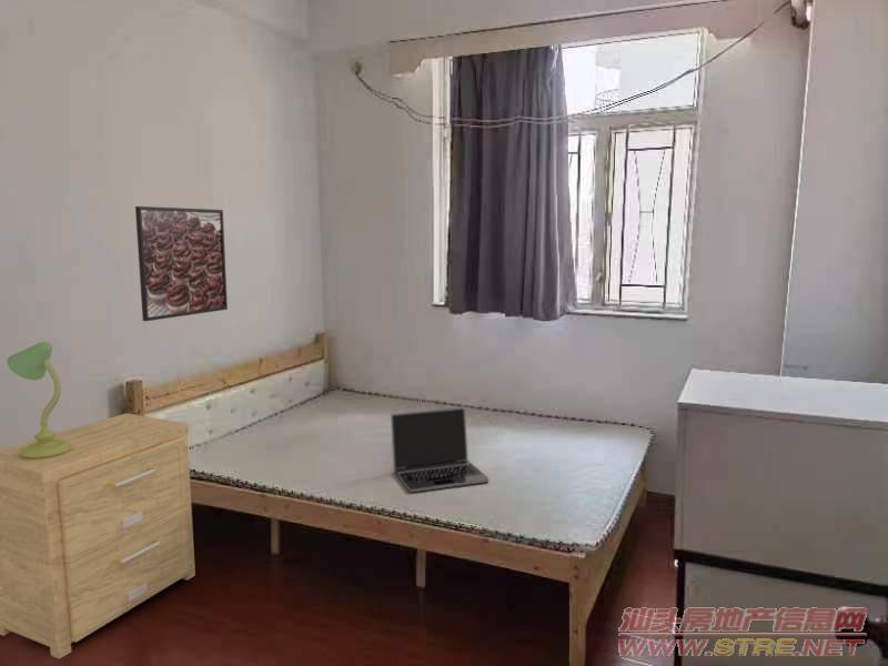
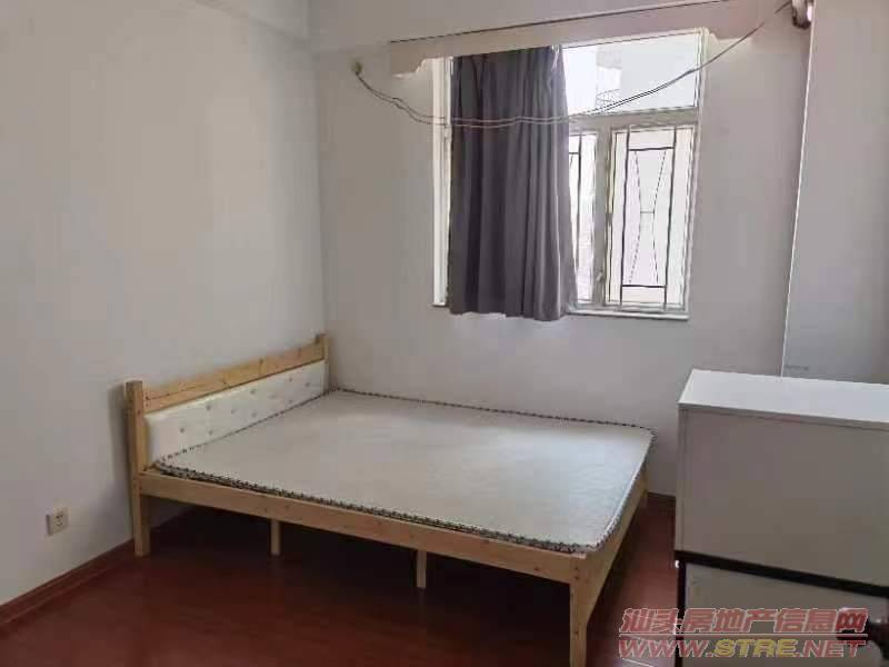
- side table (101, 523)
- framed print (184, 262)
- laptop (438, 447)
- table lamp (48, 403)
